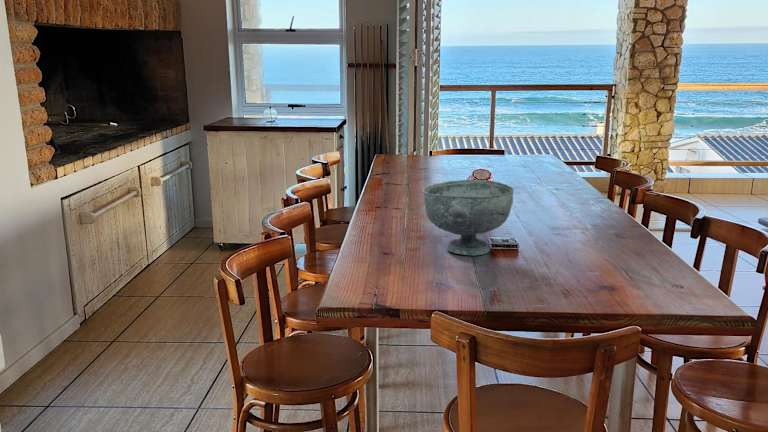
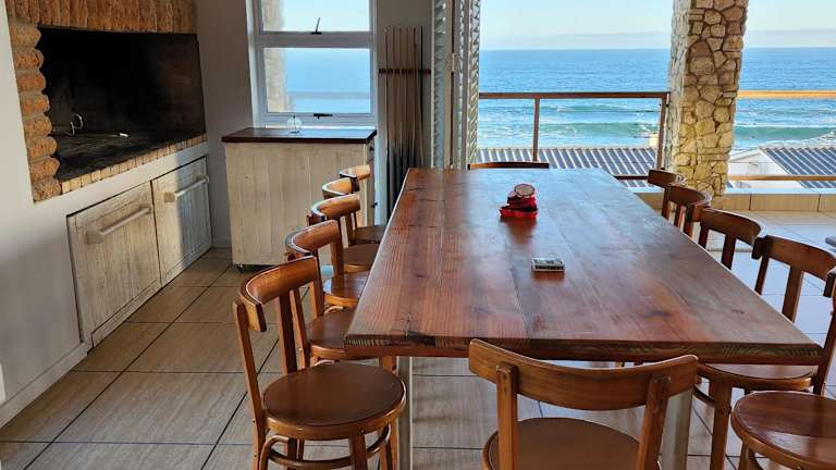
- decorative bowl (468, 218)
